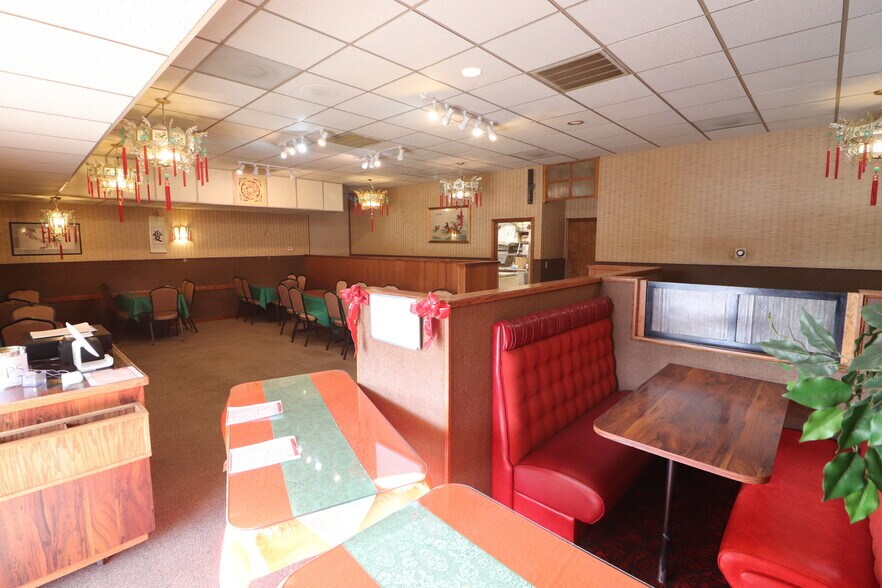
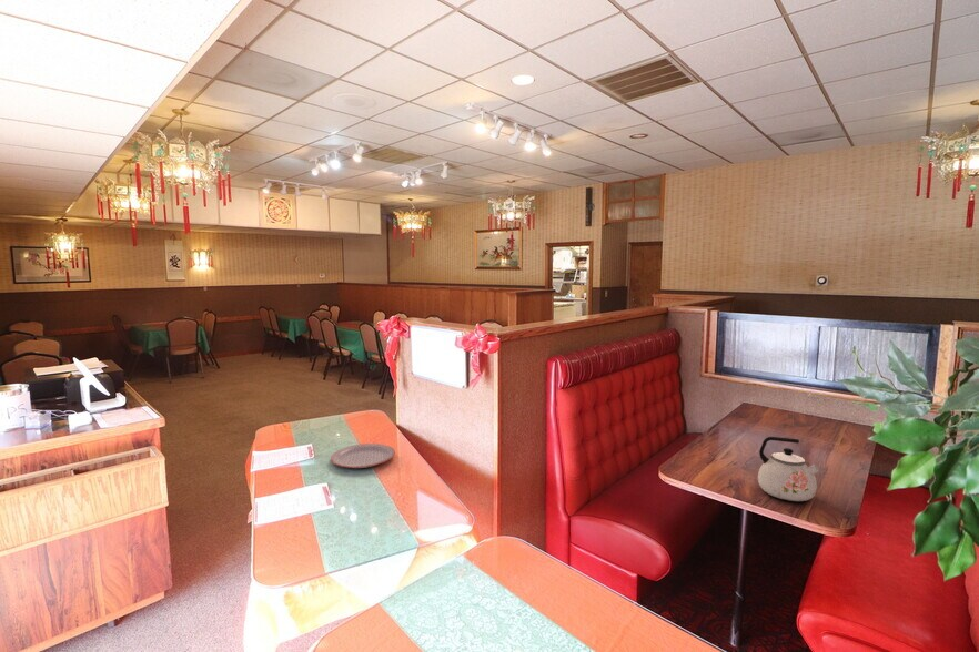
+ plate (363, 457)
+ kettle (787, 466)
